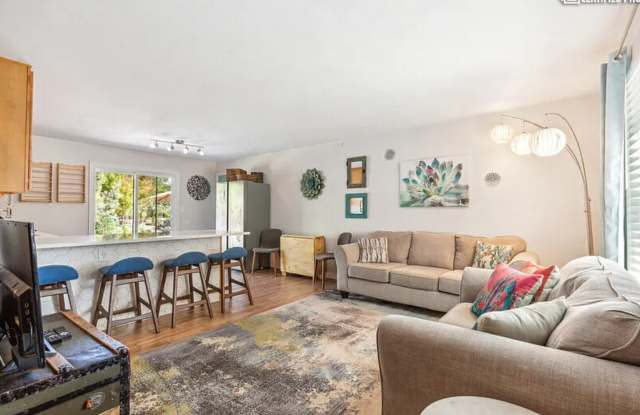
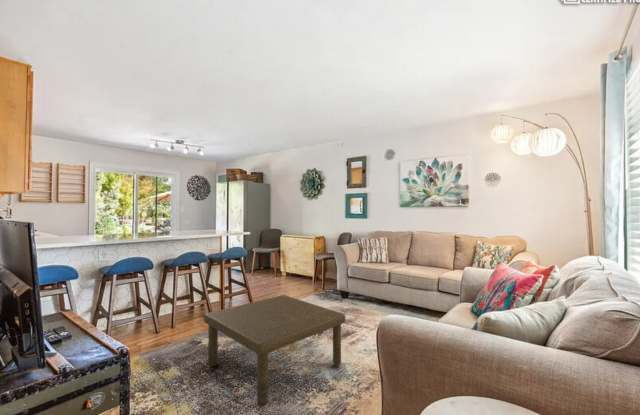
+ coffee table (274, 339)
